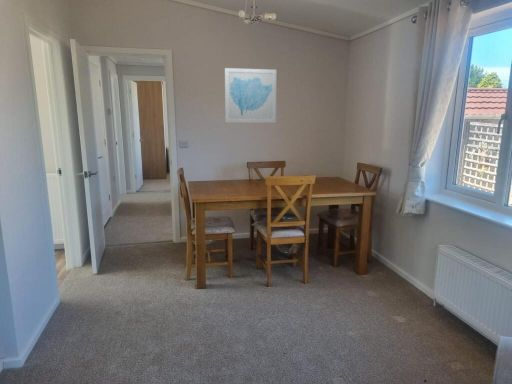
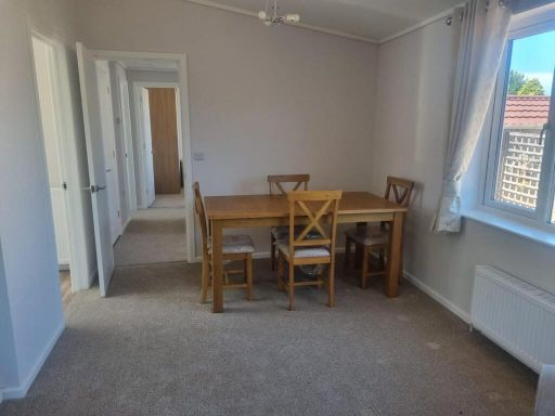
- wall art (251, 96)
